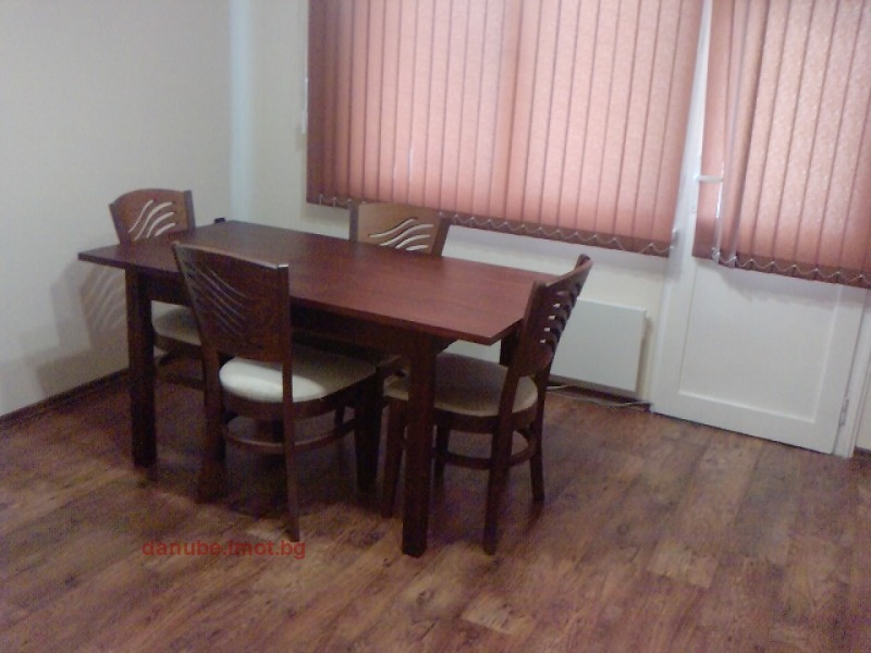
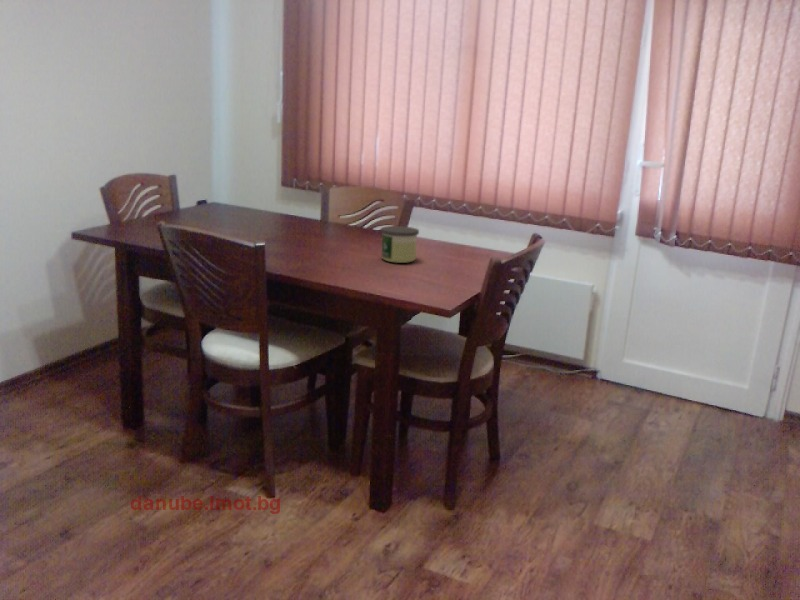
+ candle (399, 244)
